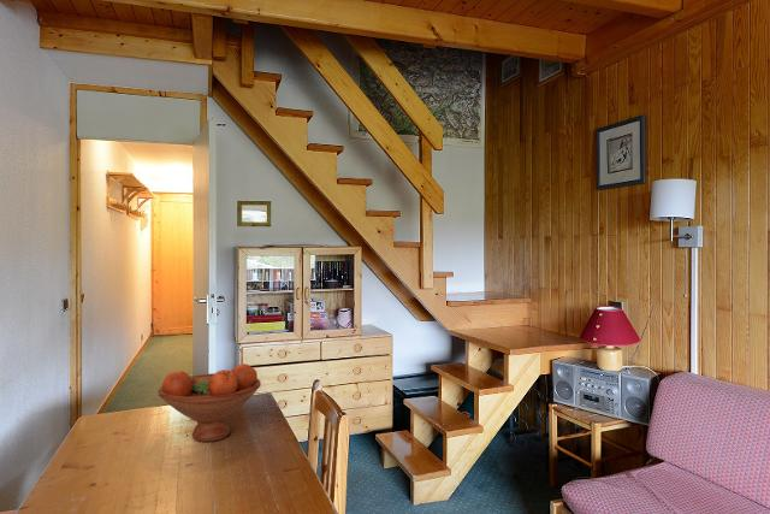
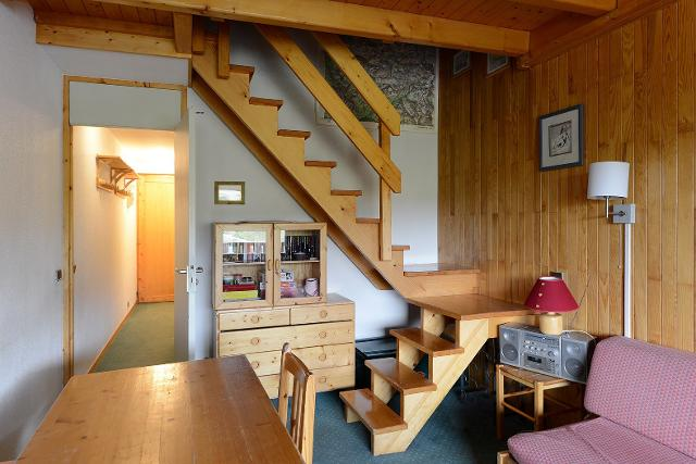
- fruit bowl (211, 400)
